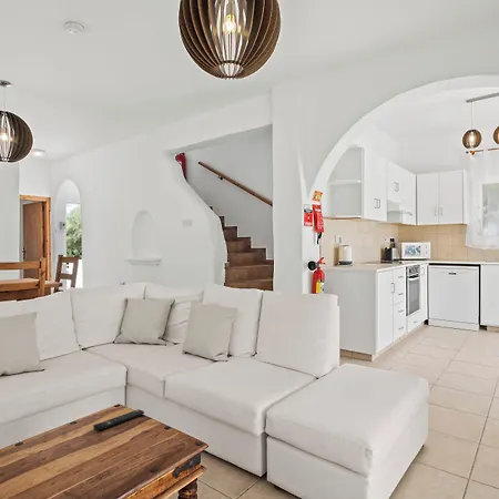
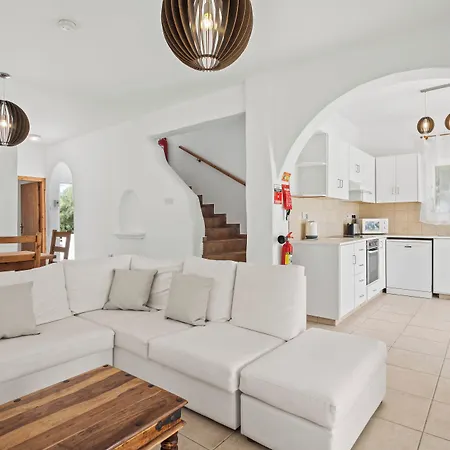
- remote control (120, 419)
